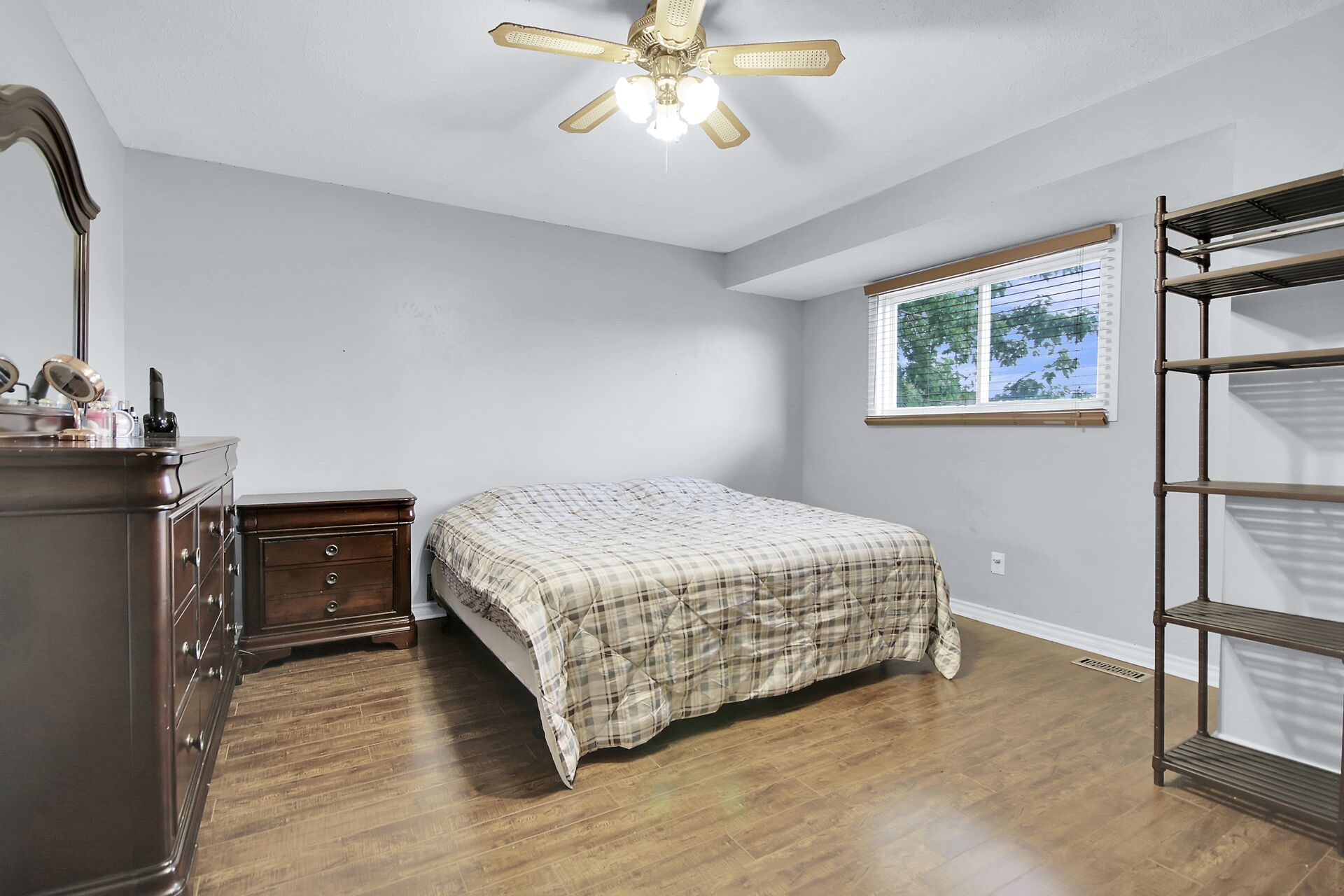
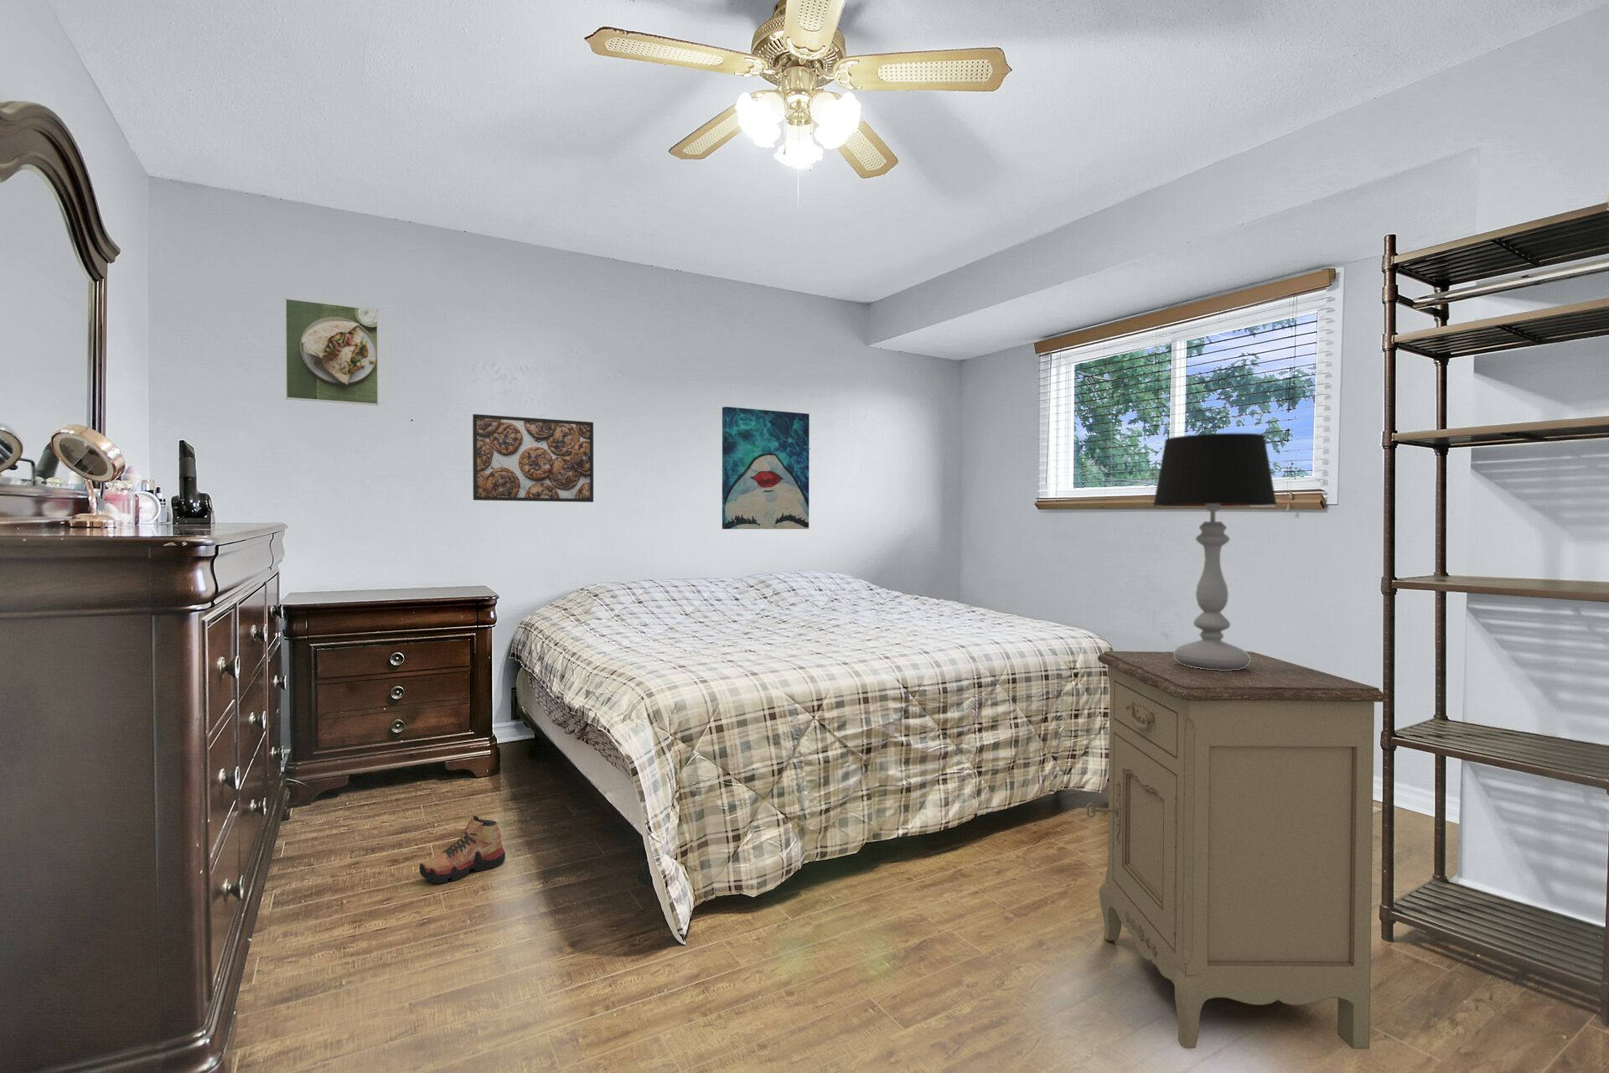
+ nightstand (1206, 826)
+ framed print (535, 460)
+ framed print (333, 353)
+ wall art (766, 469)
+ table lamp (1212, 551)
+ shoe (463, 845)
